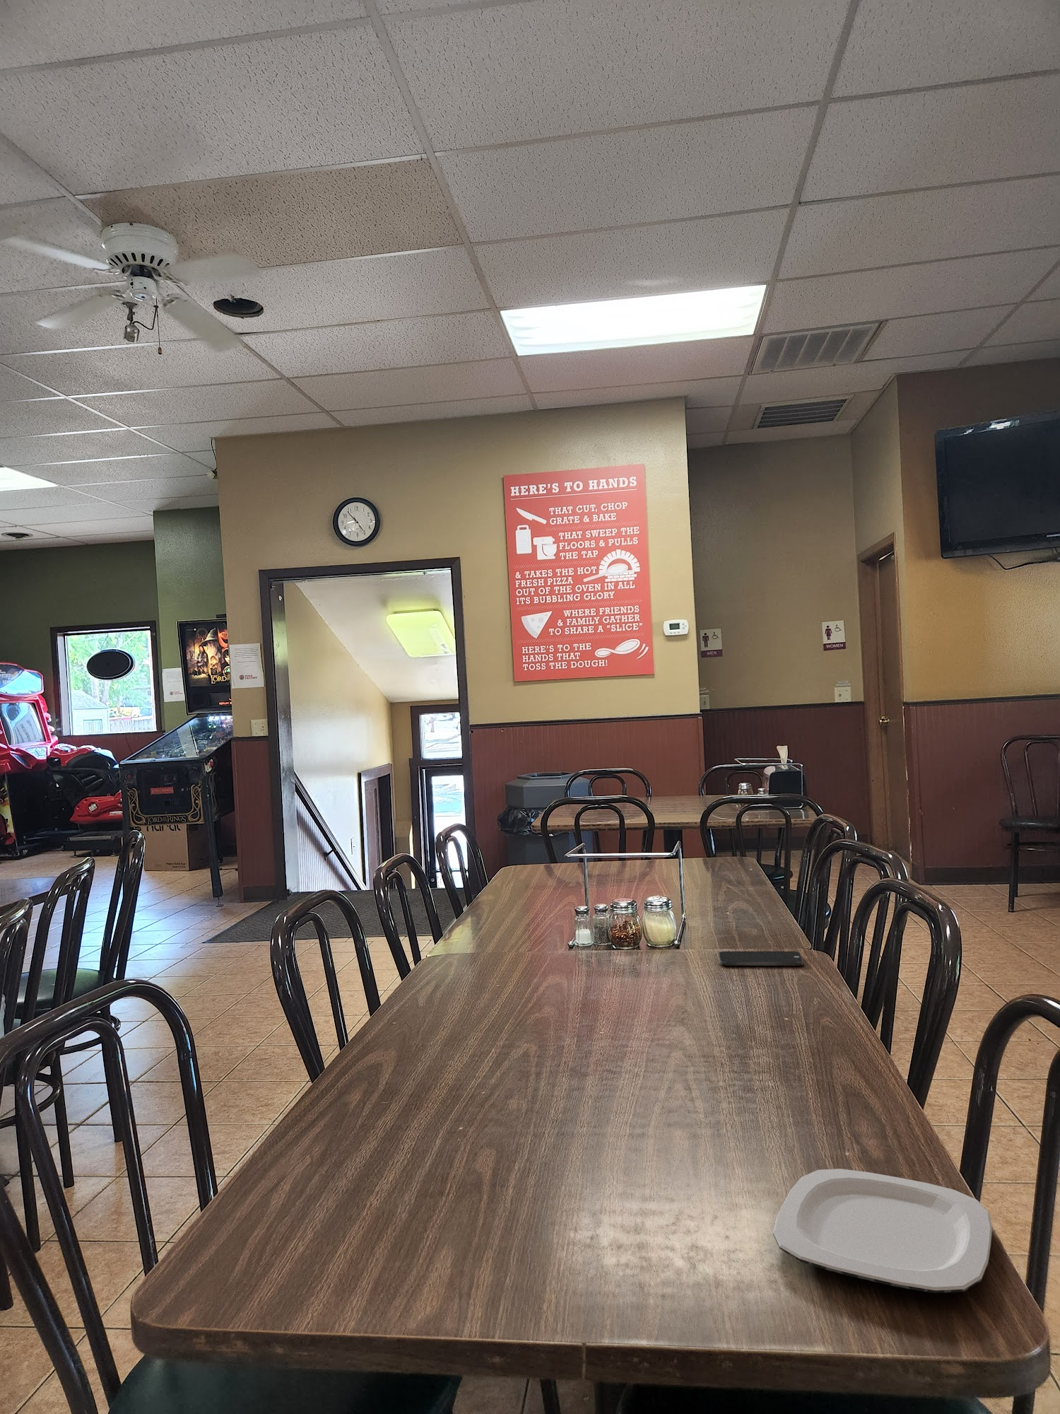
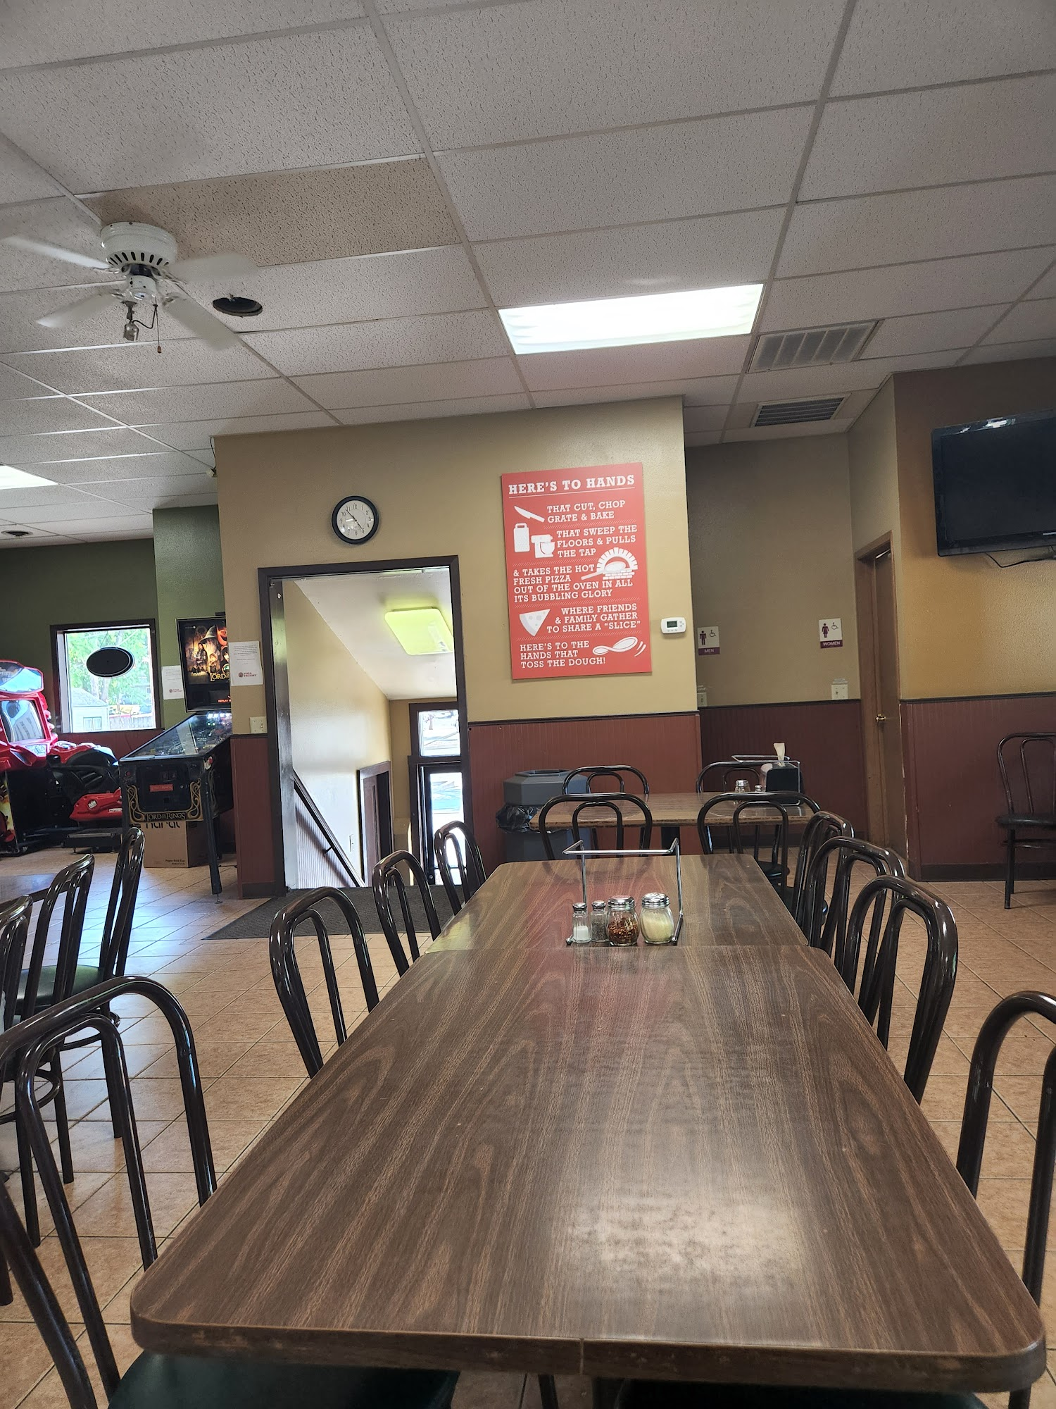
- plate (882, 1229)
- smartphone (759, 958)
